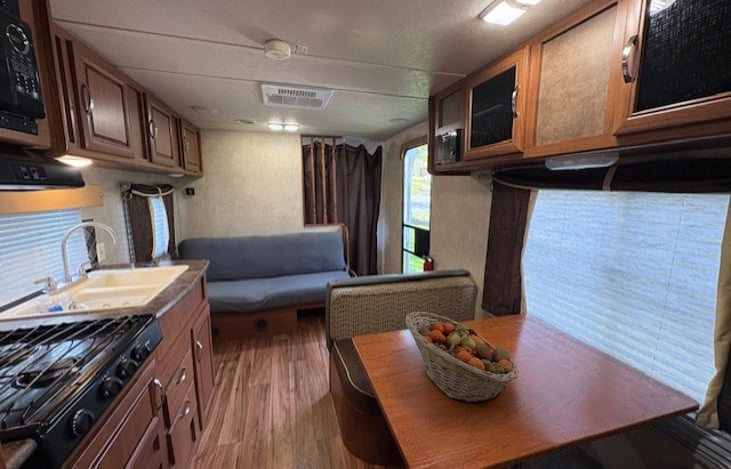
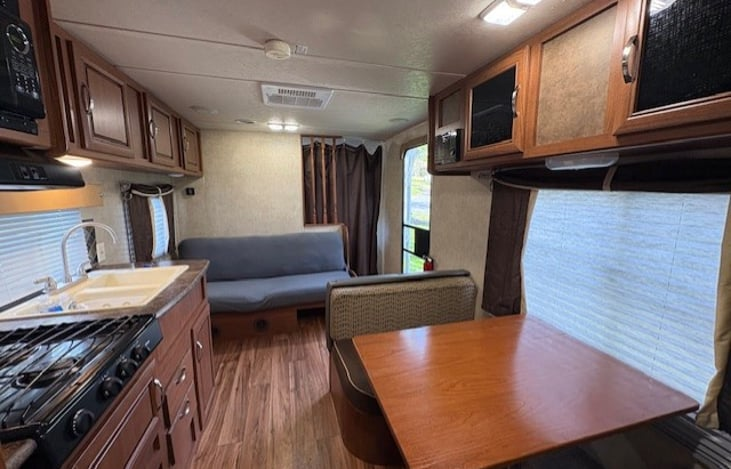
- fruit basket (456, 349)
